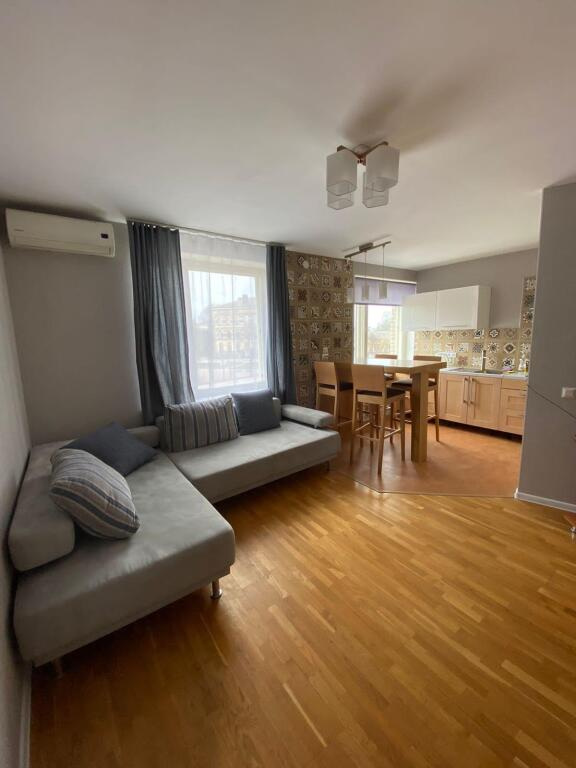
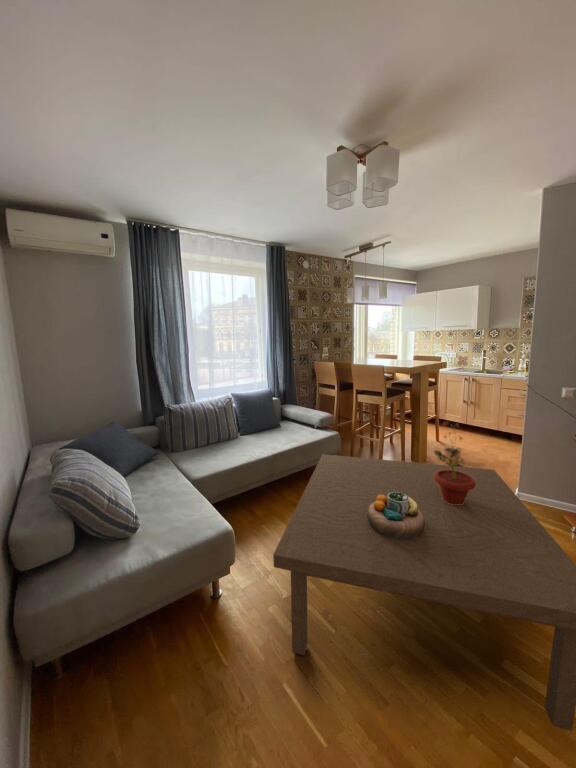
+ coffee table (407, 546)
+ potted plant (452, 443)
+ potted plant (453, 472)
+ decorative bowl (395, 507)
